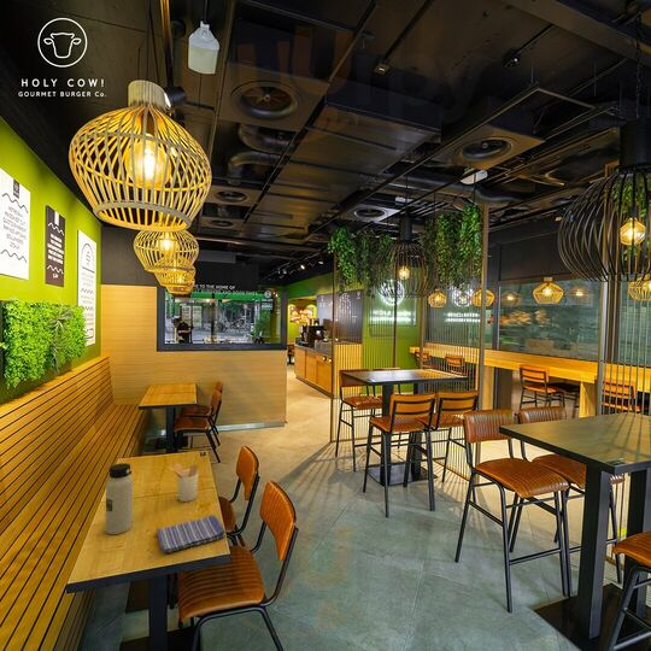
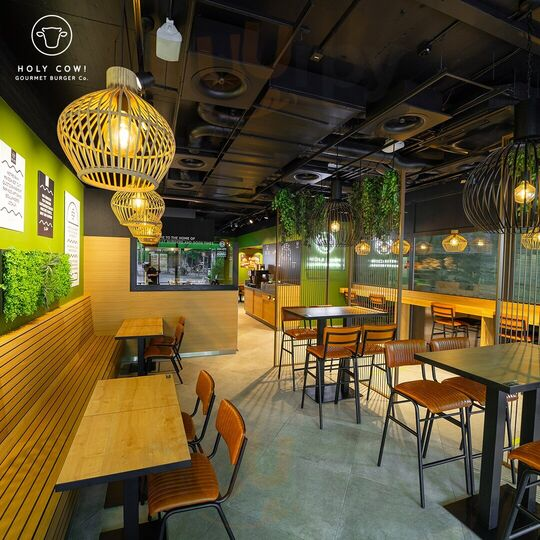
- dish towel (190, 532)
- utensil holder (182, 481)
- water bottle (119, 497)
